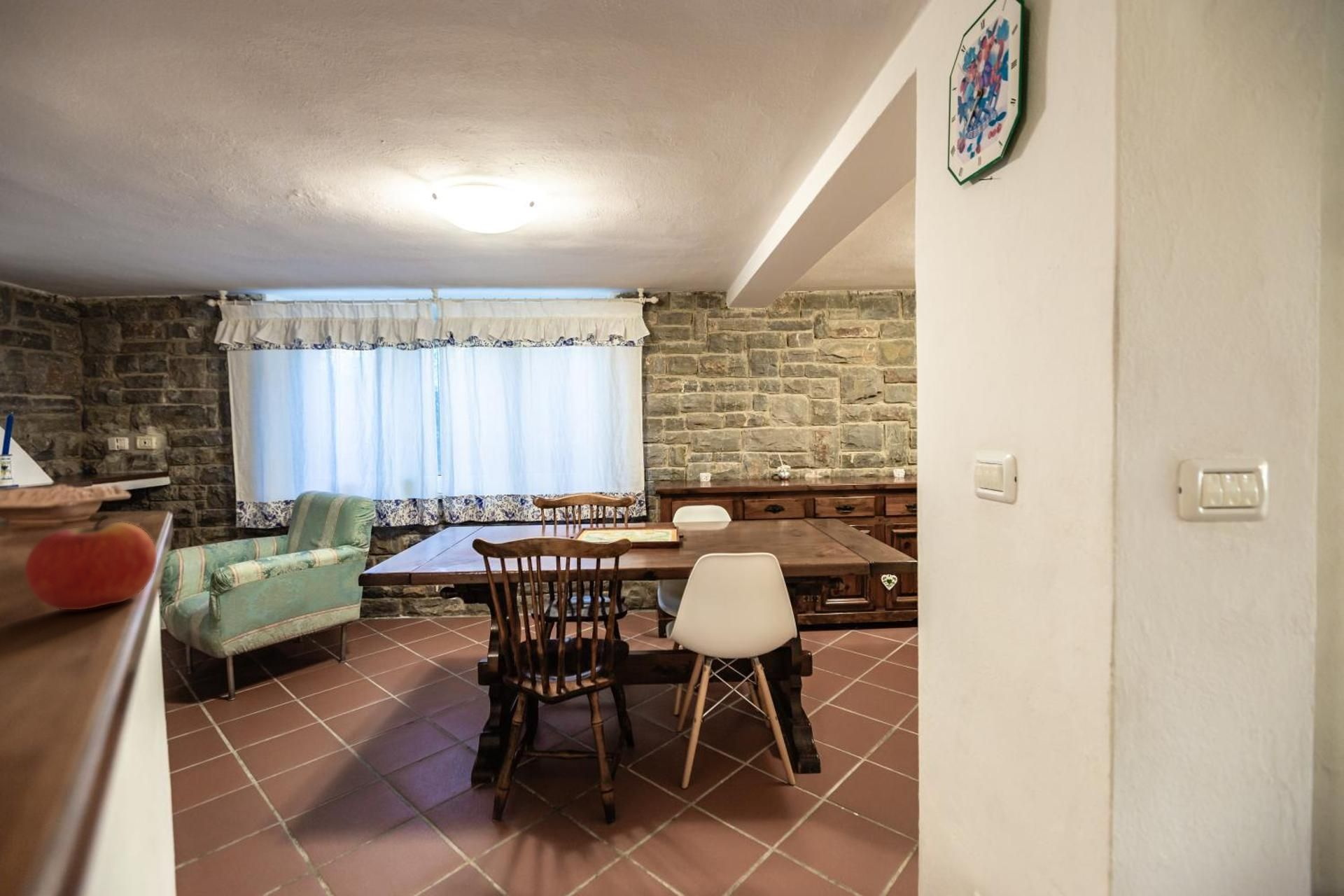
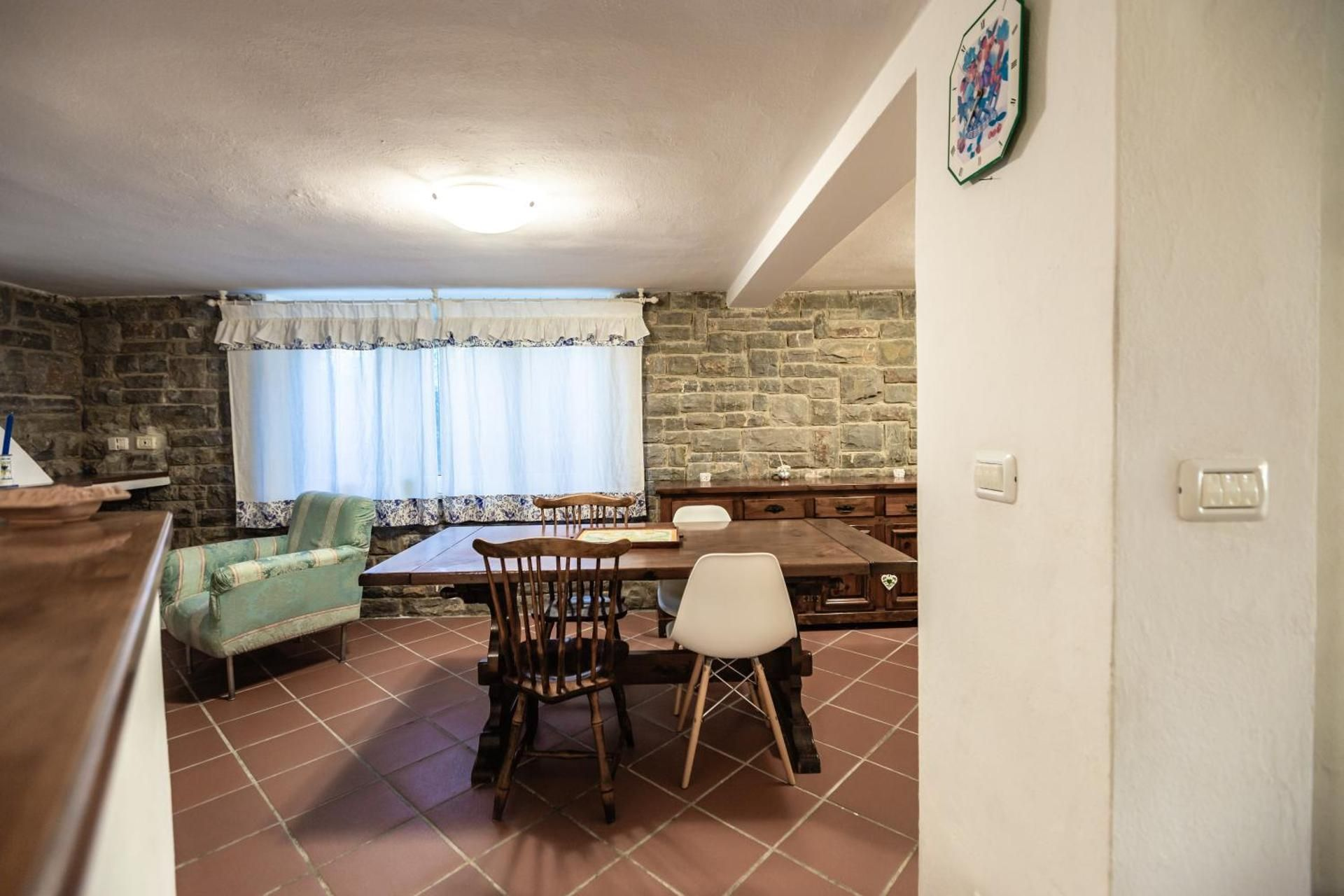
- apple (94, 560)
